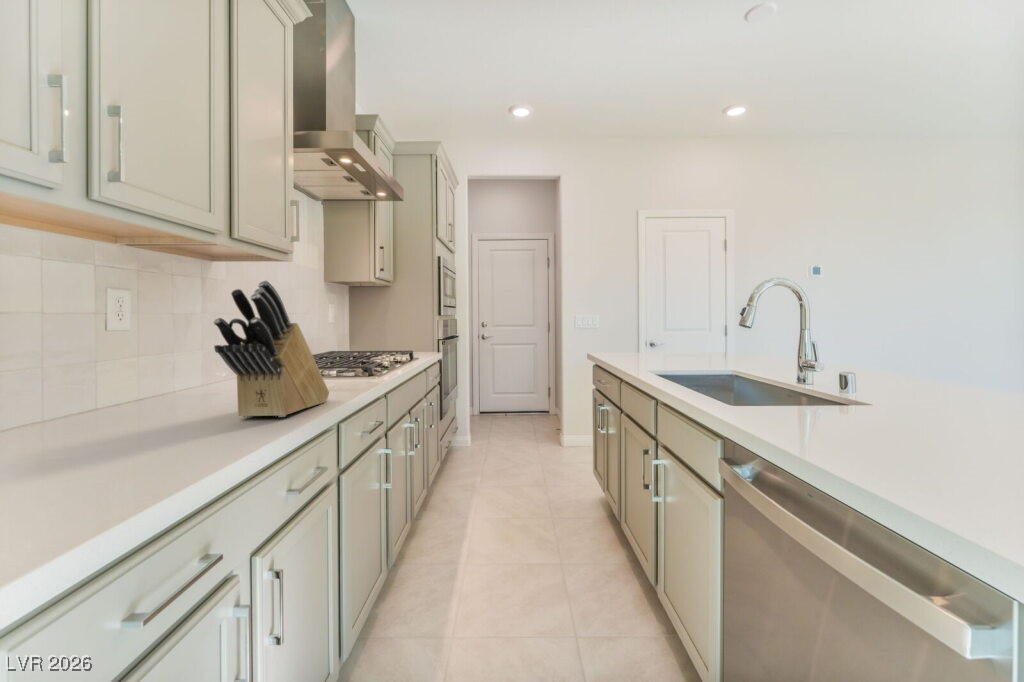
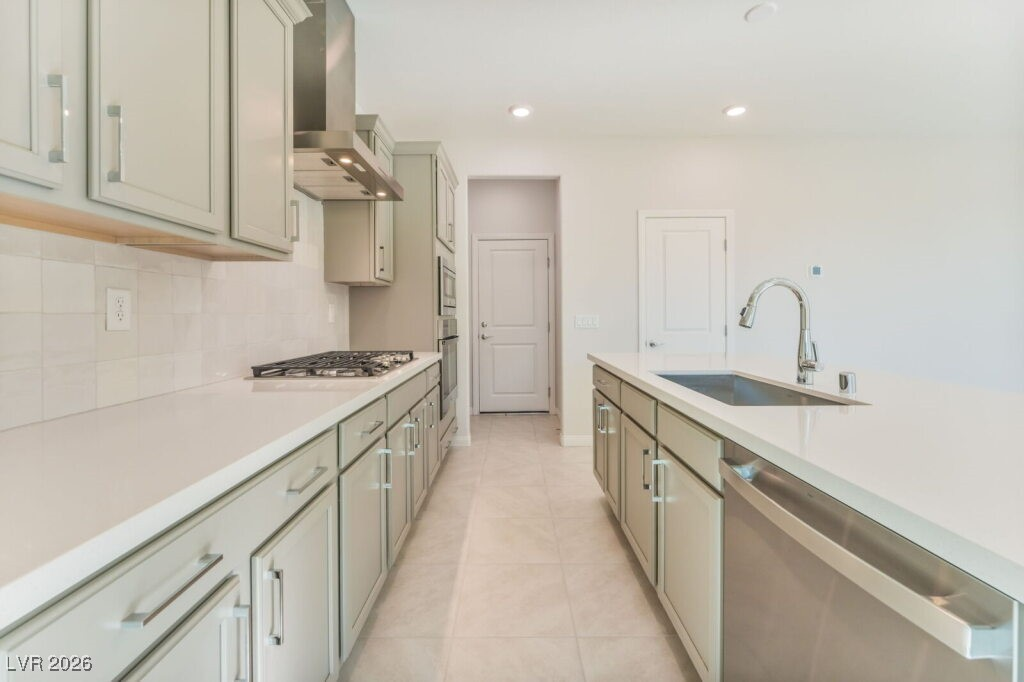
- knife block (278, 349)
